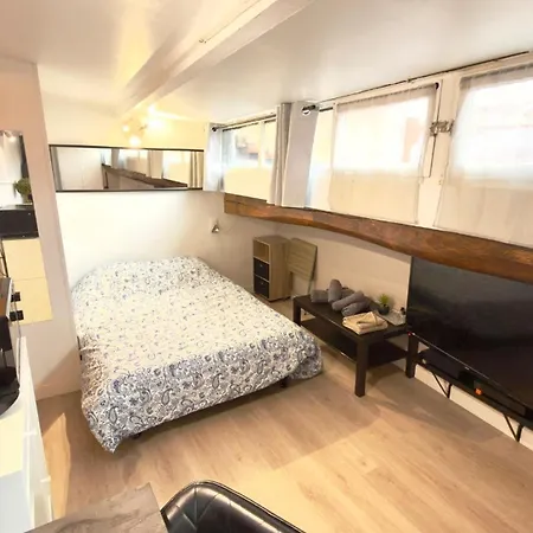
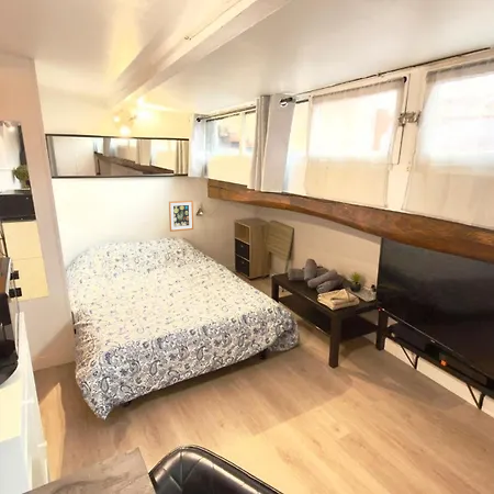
+ wall art (181, 215)
